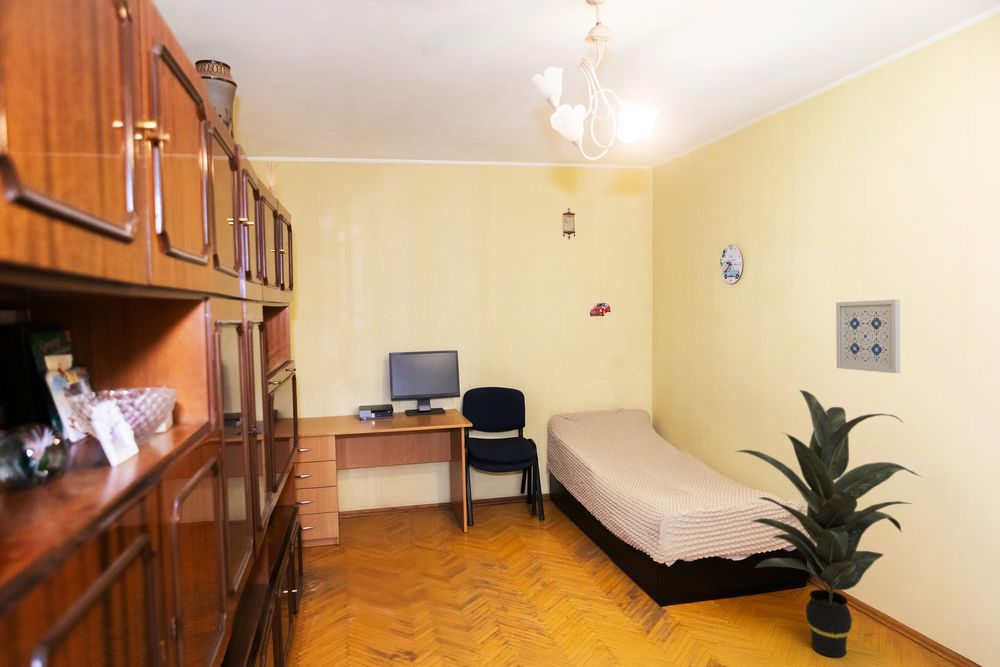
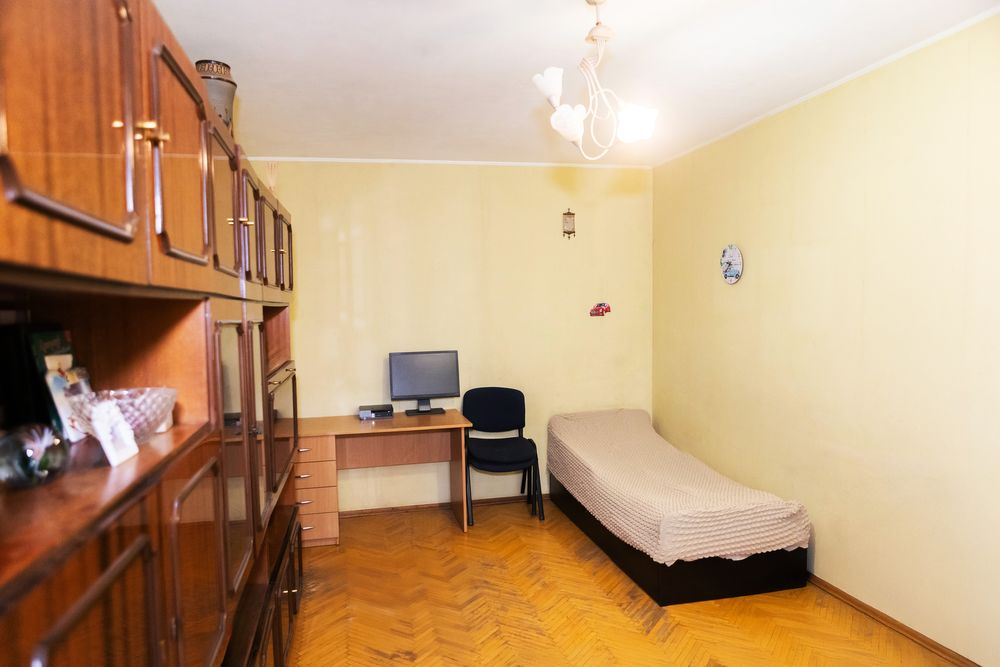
- wall art (866, 335)
- indoor plant (825, 518)
